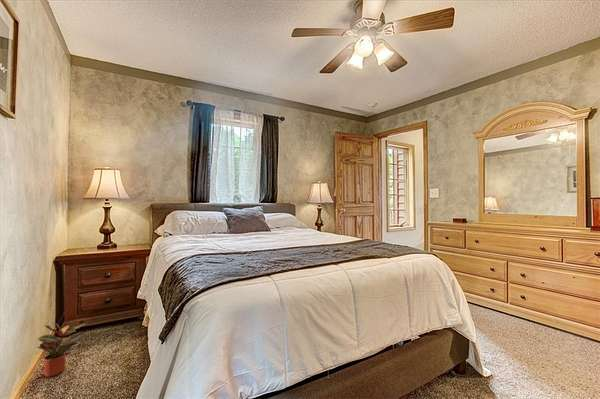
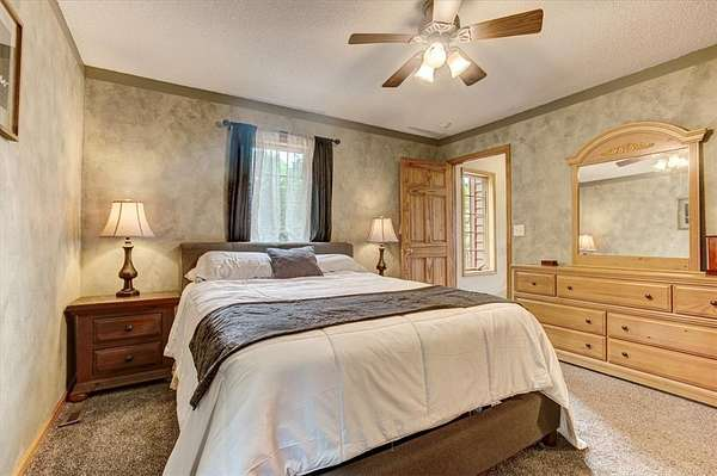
- potted plant (62, 345)
